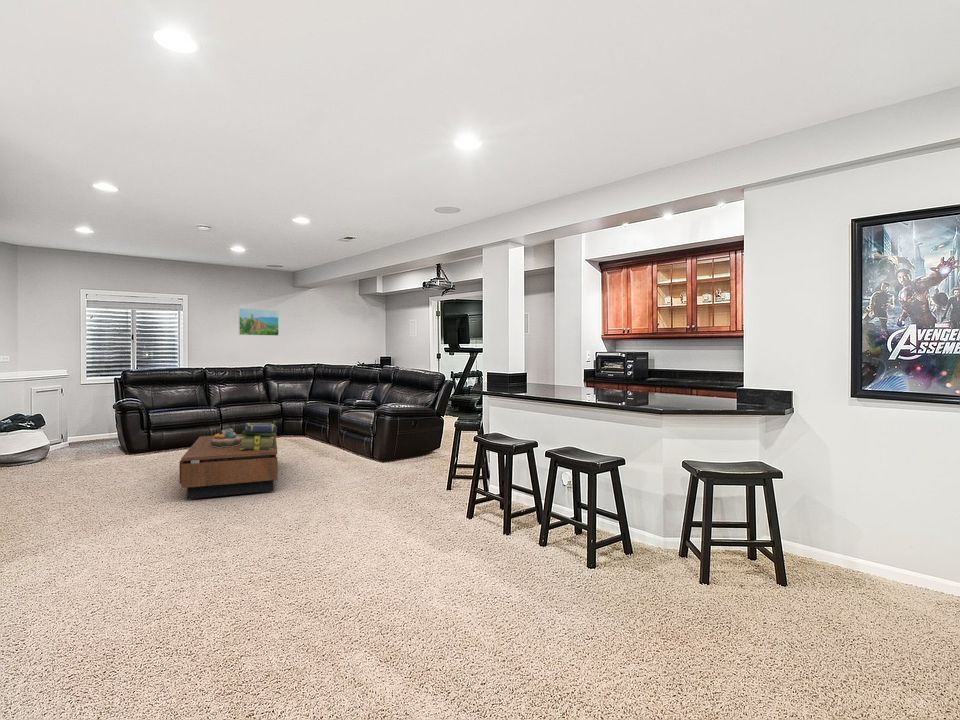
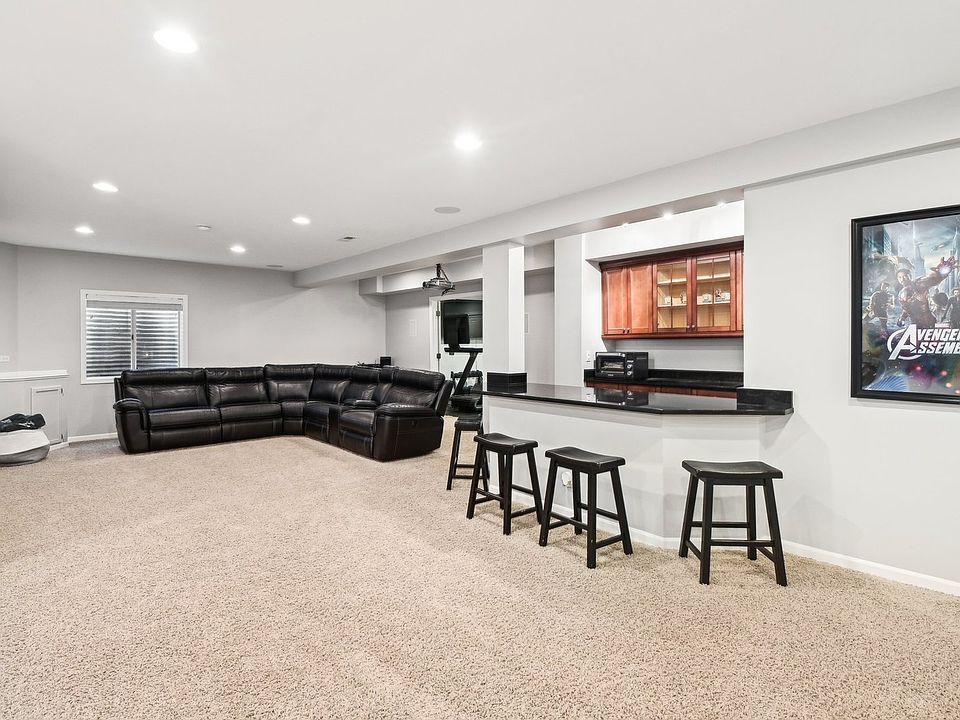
- coffee table (234, 461)
- stack of books (259, 435)
- decorative bowl (226, 436)
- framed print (259, 322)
